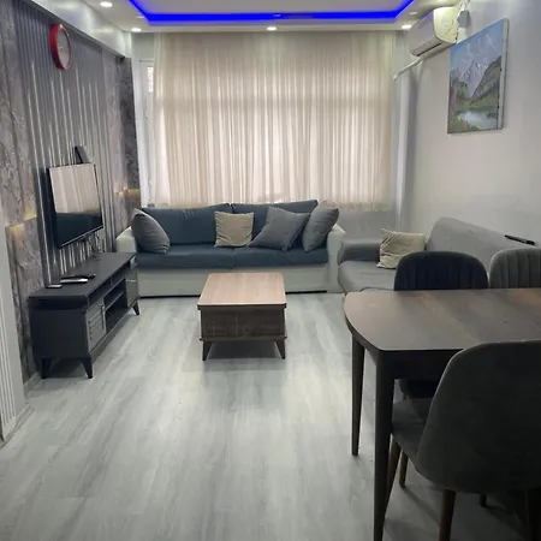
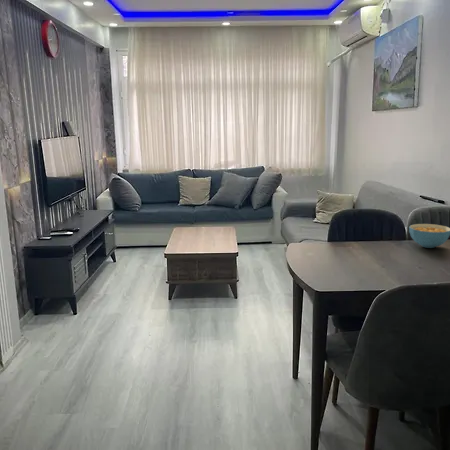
+ cereal bowl (429, 237)
